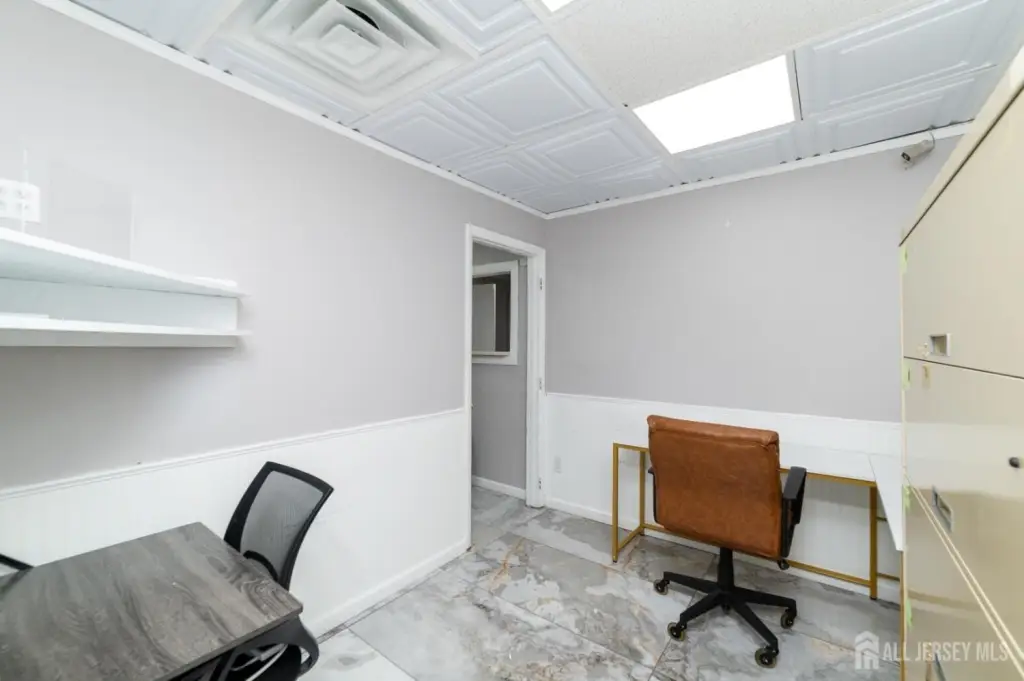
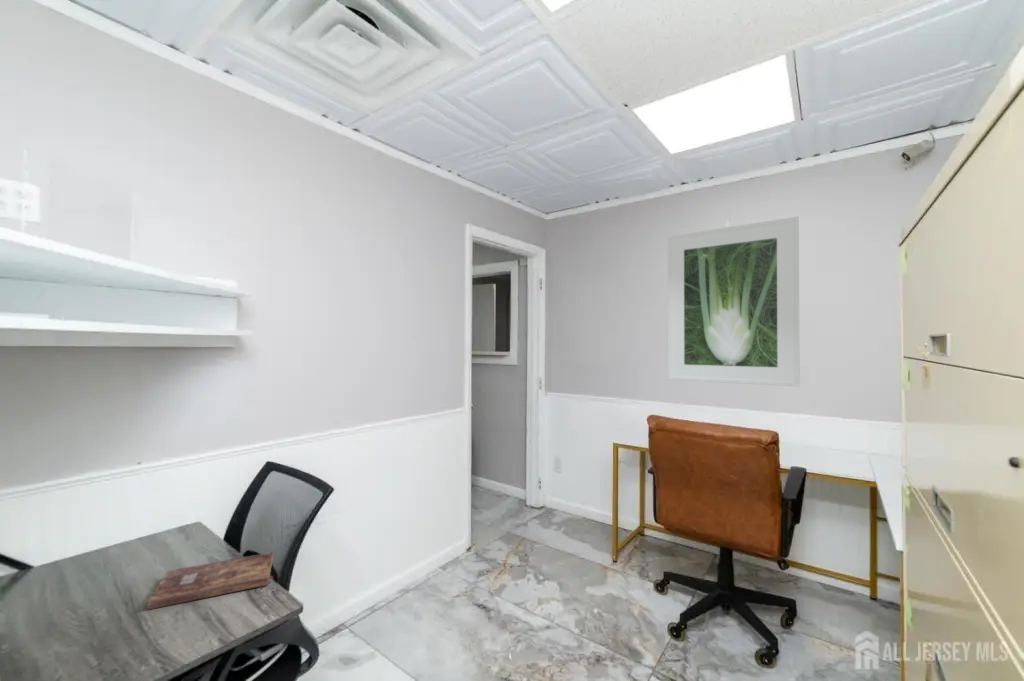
+ bible (219, 577)
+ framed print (728, 305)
